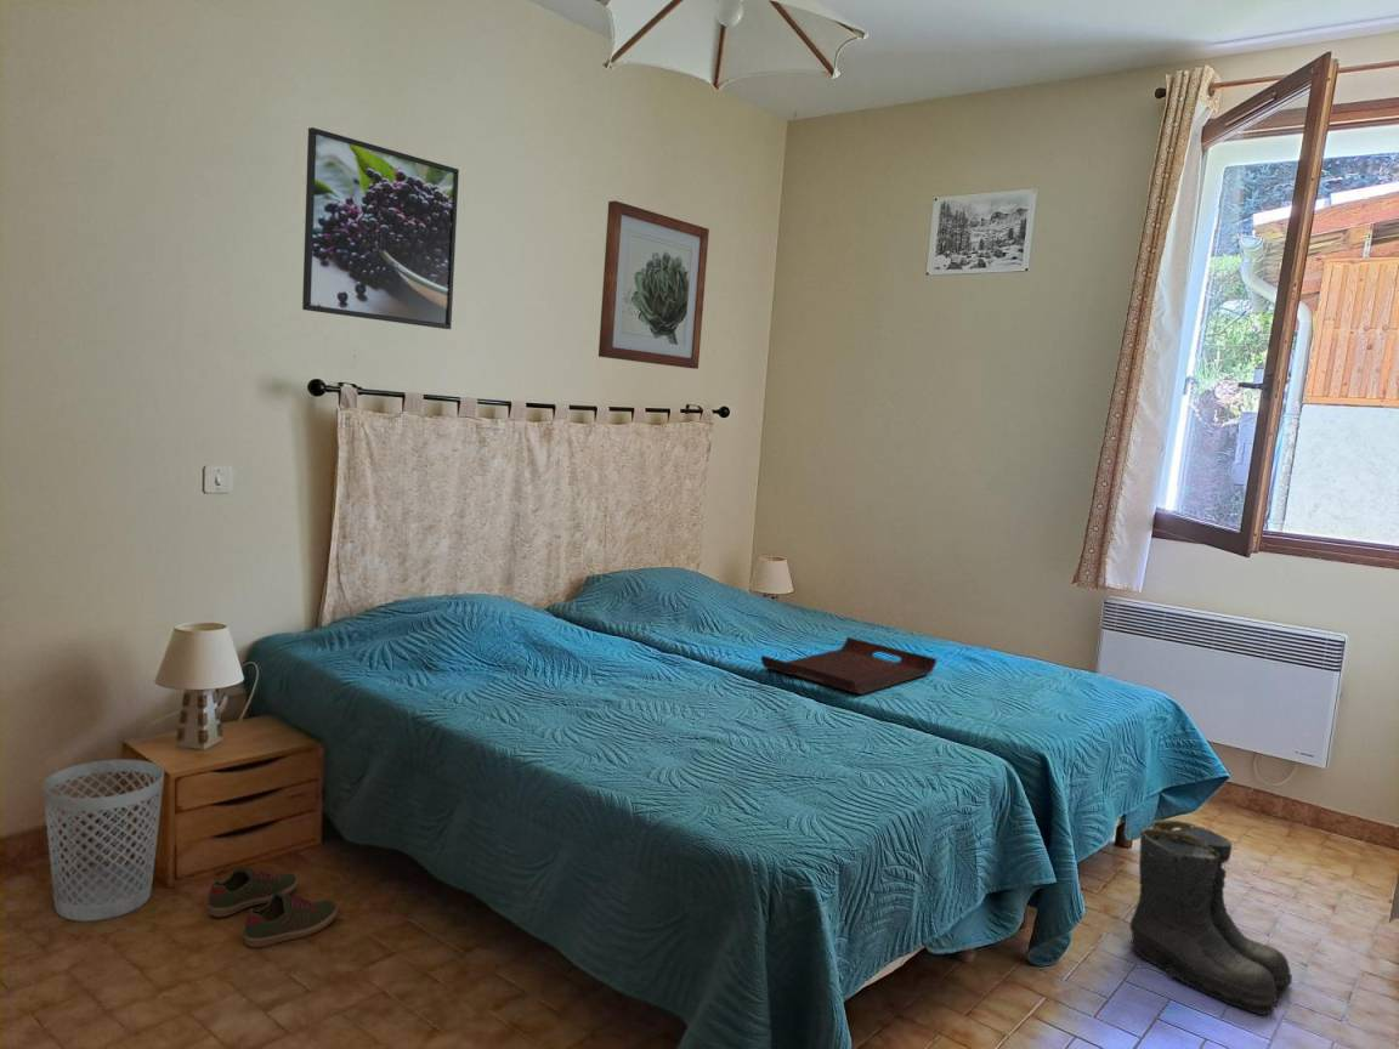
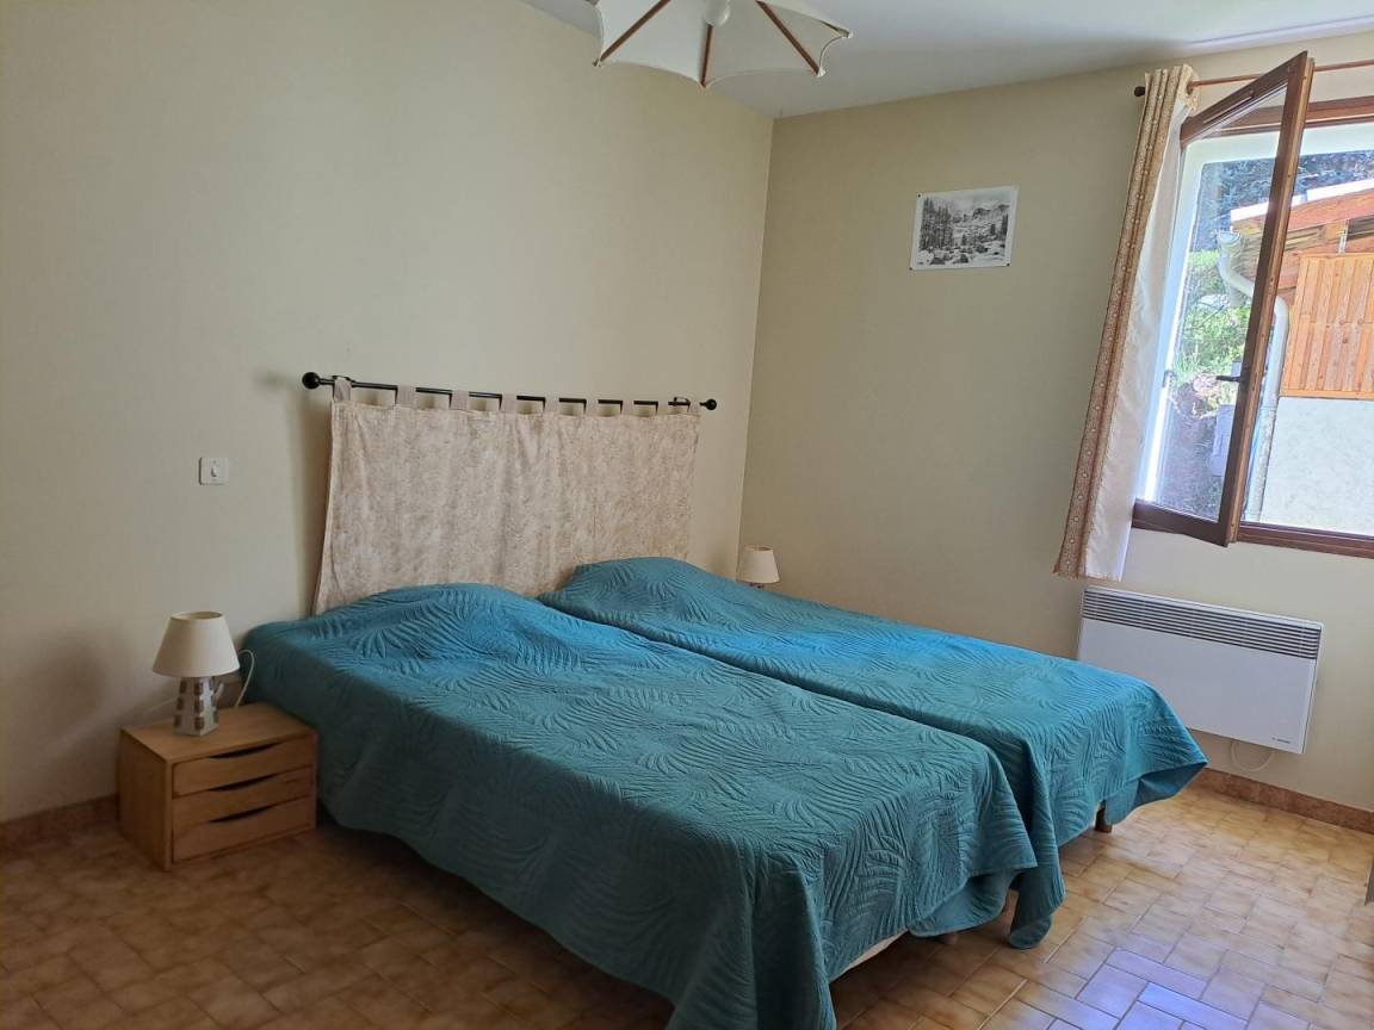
- wall art (656, 289)
- serving tray (849, 664)
- wastebasket (104, 839)
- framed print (384, 236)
- boots (1213, 908)
- shoe (273, 896)
